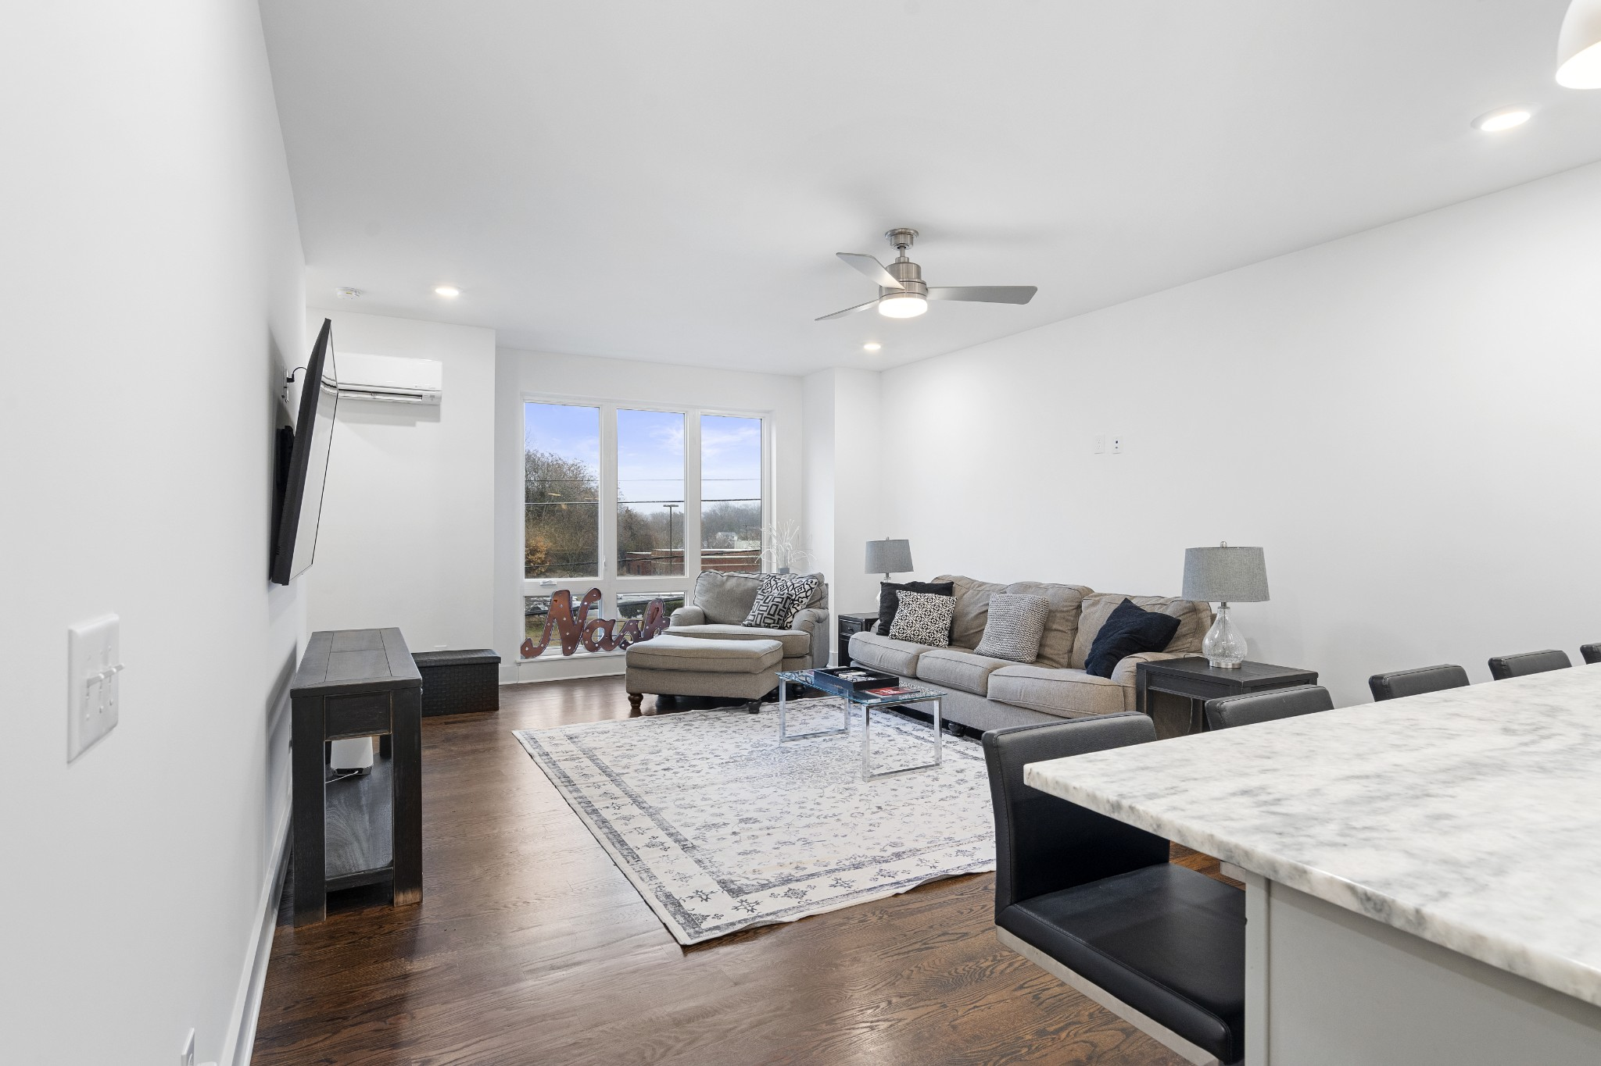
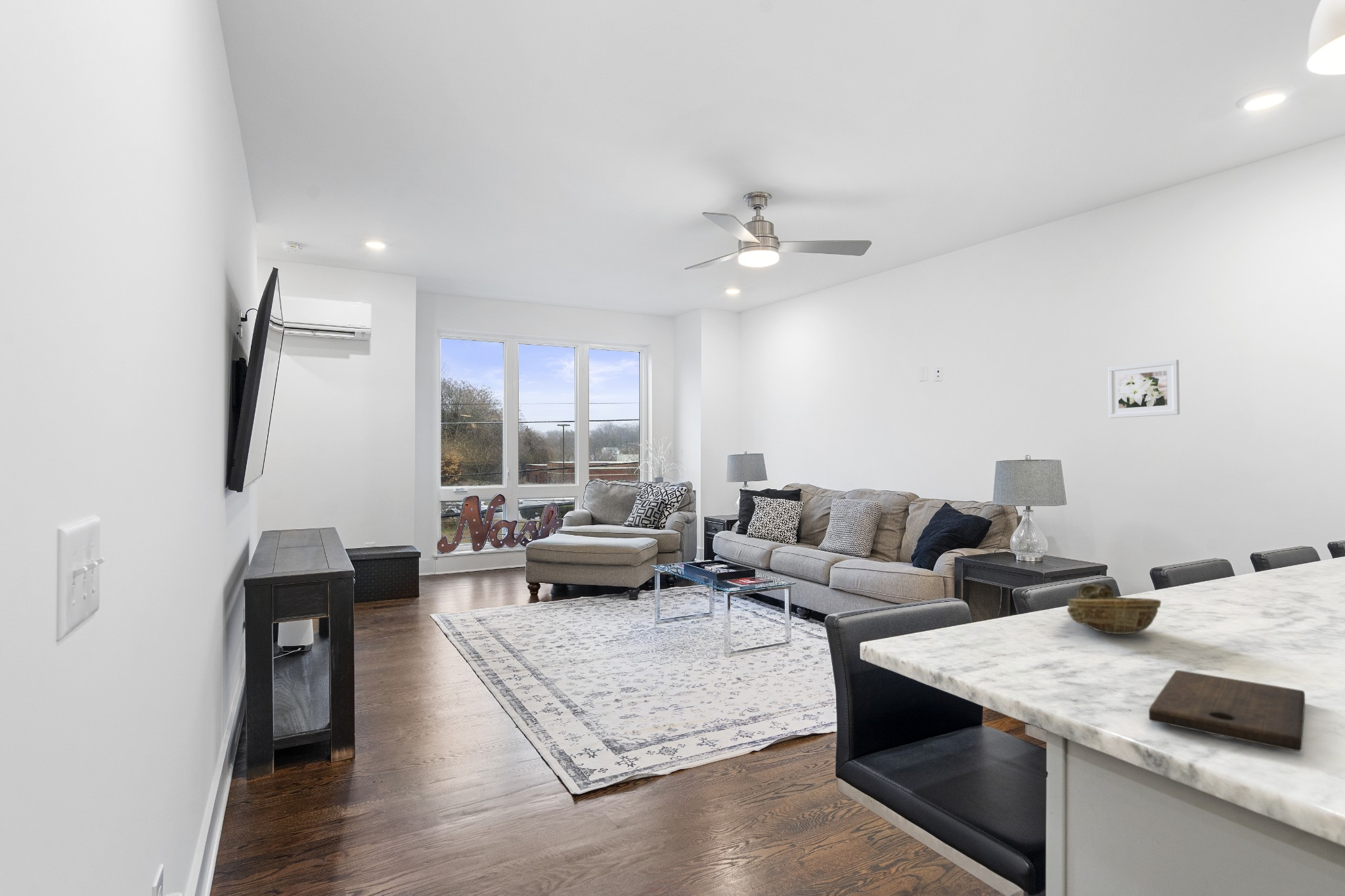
+ cutting board (1229, 705)
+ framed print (1142, 390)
+ decorative bowl (1101, 605)
